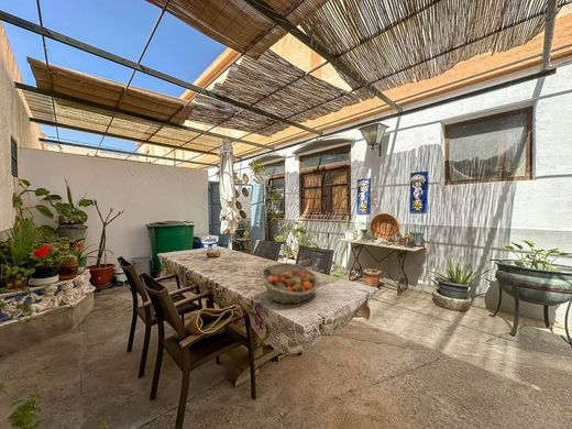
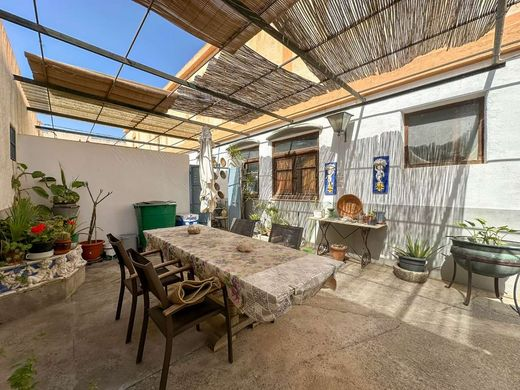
- fruit basket (289, 282)
